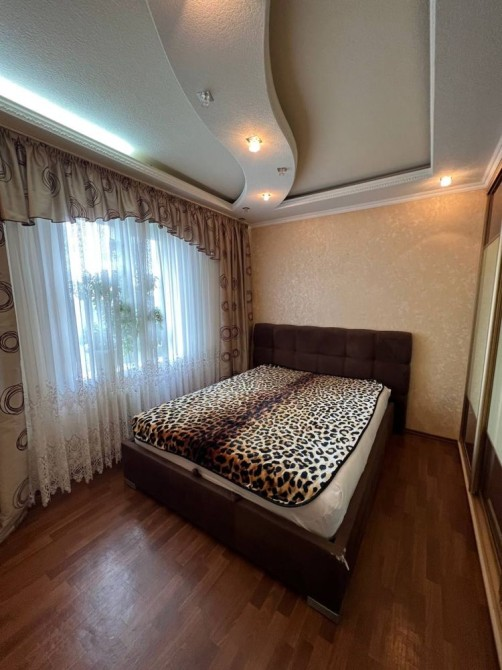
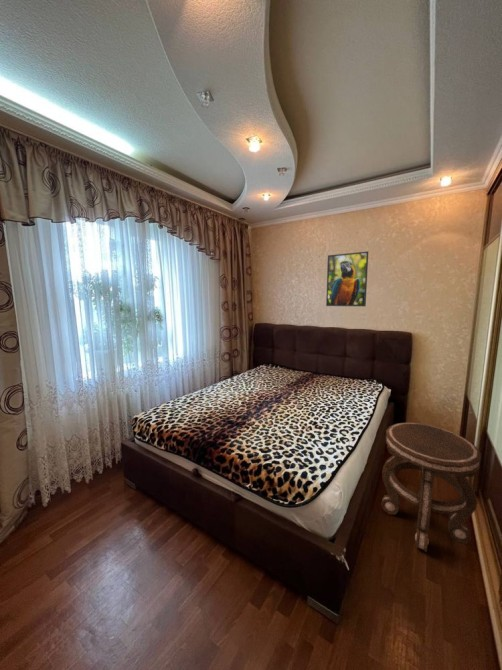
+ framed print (346, 280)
+ side table (425, 483)
